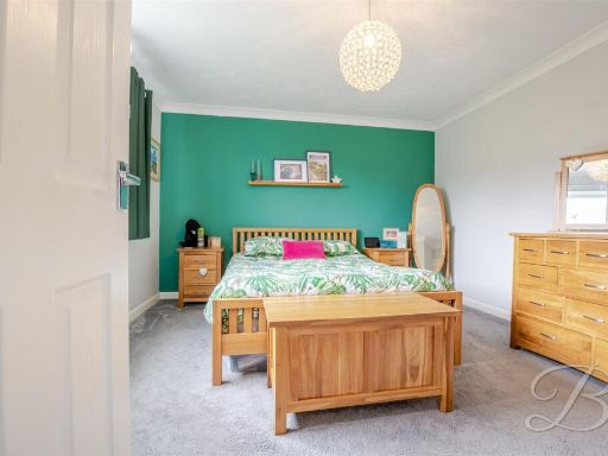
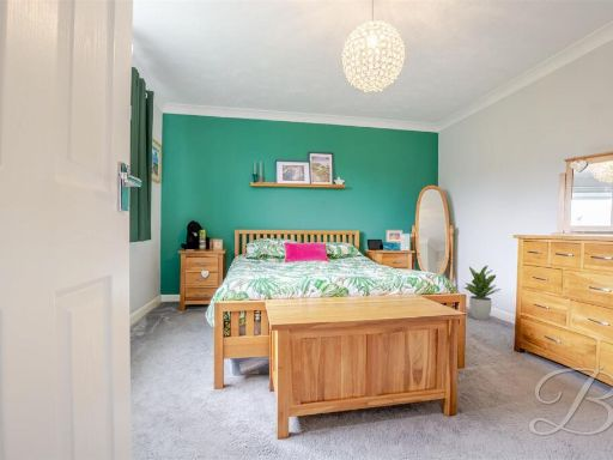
+ potted plant (479, 291)
